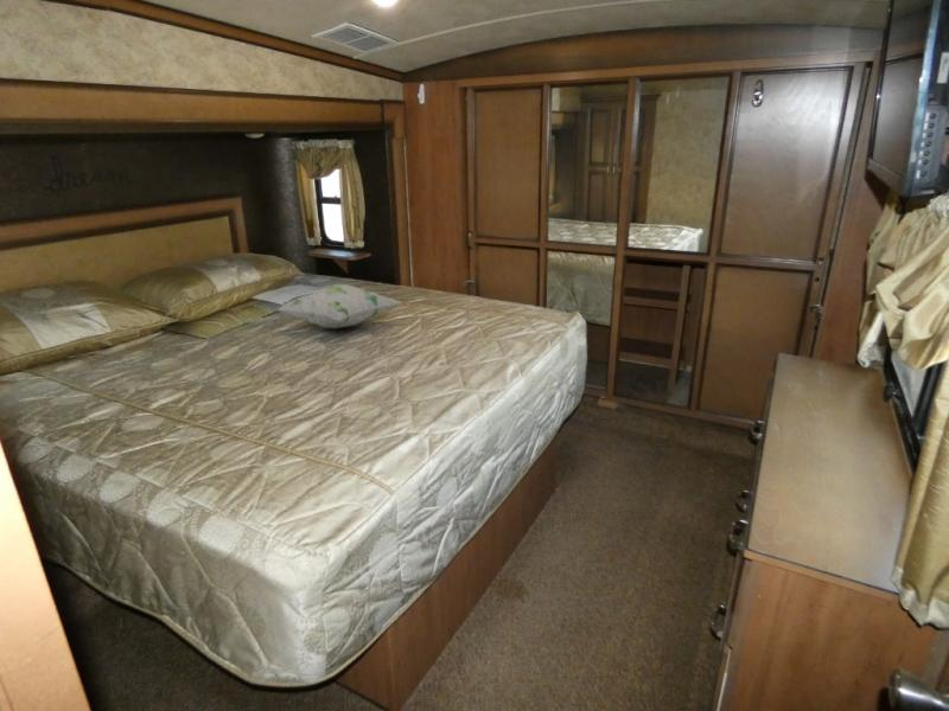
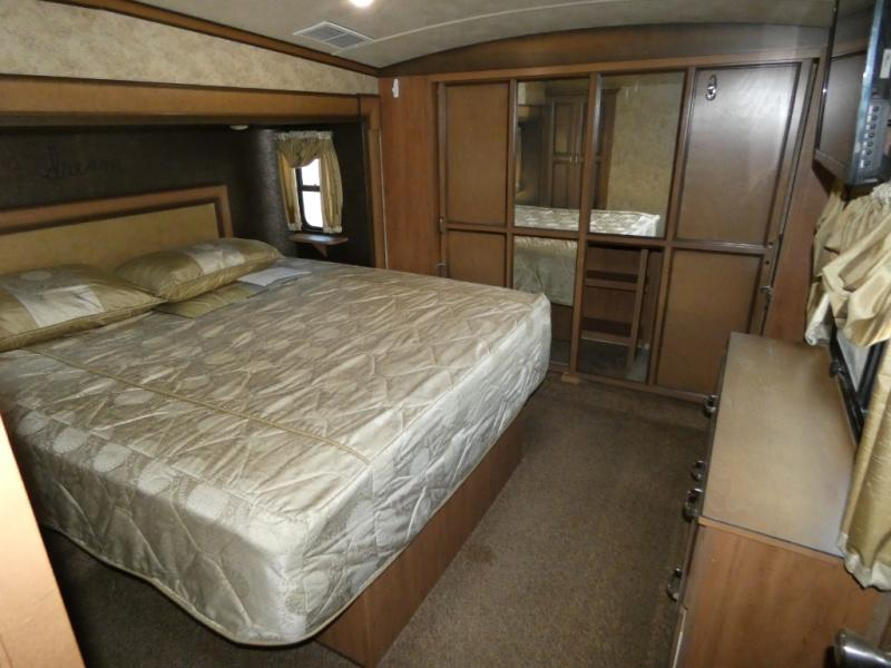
- decorative pillow (339, 306)
